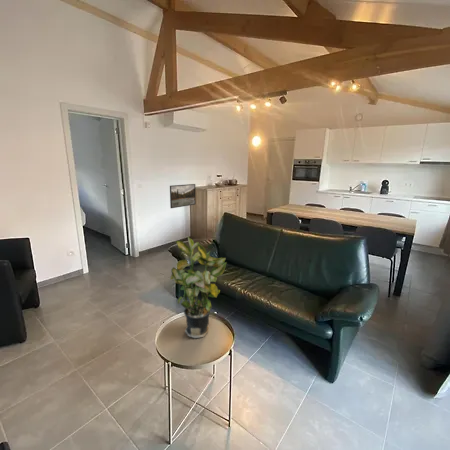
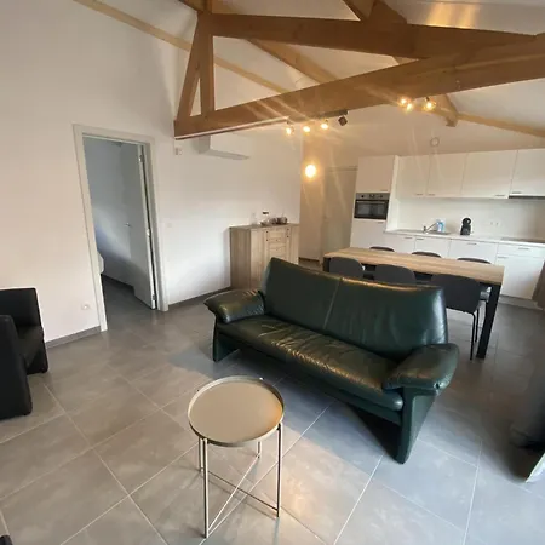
- potted plant (200, 288)
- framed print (183, 195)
